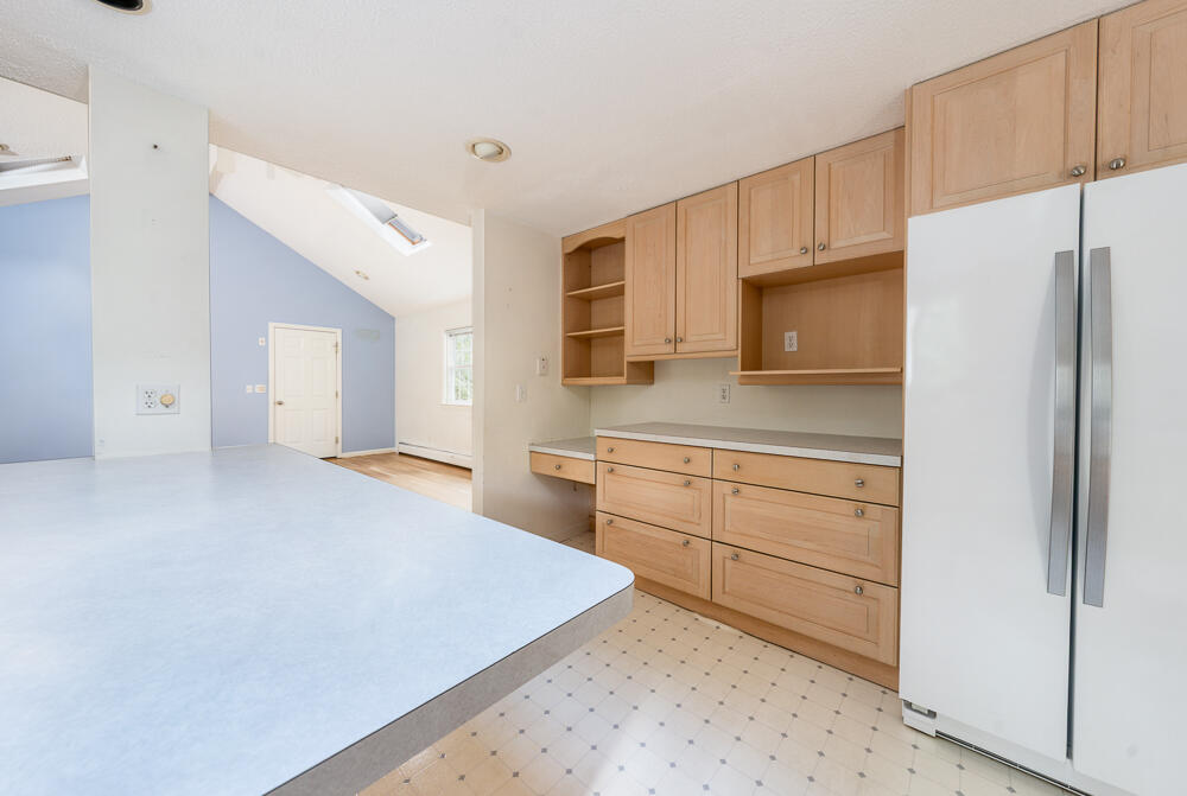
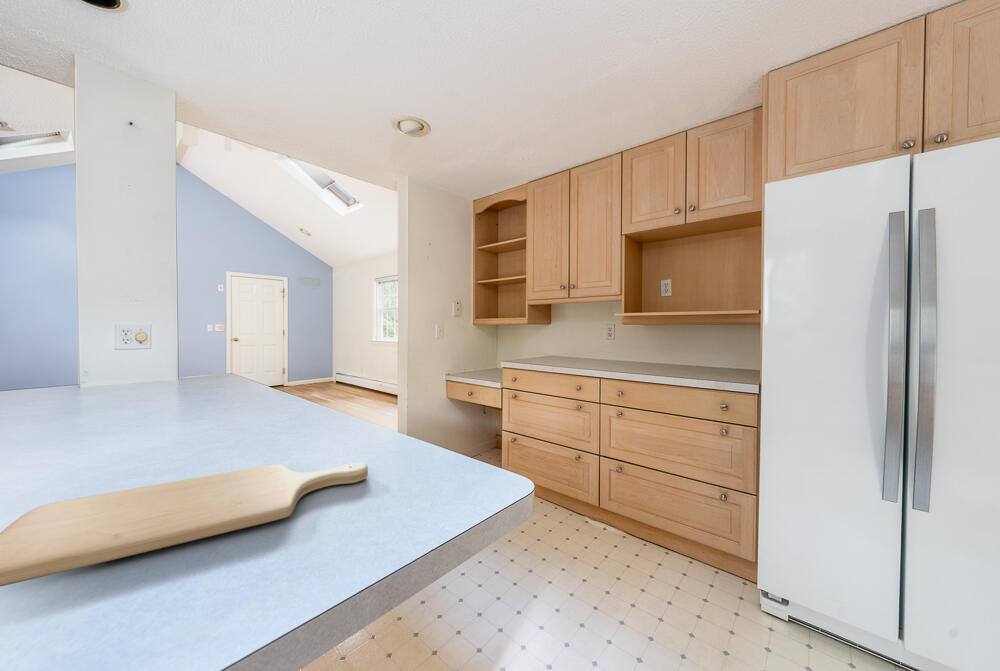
+ chopping board (220, 499)
